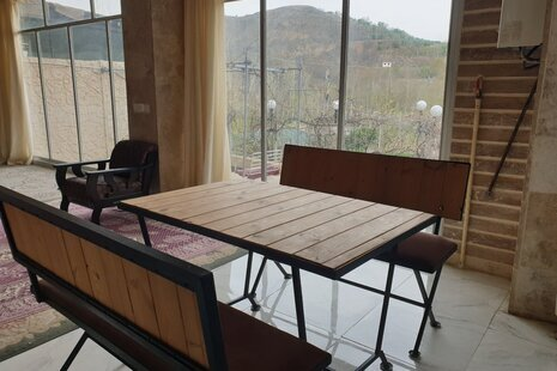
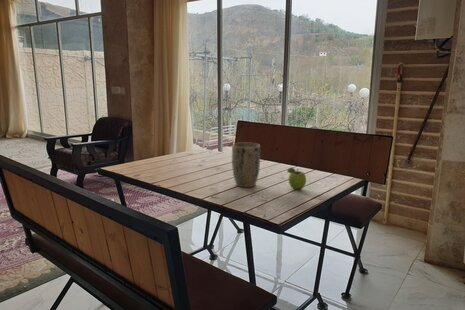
+ fruit (296, 178)
+ plant pot (245, 164)
